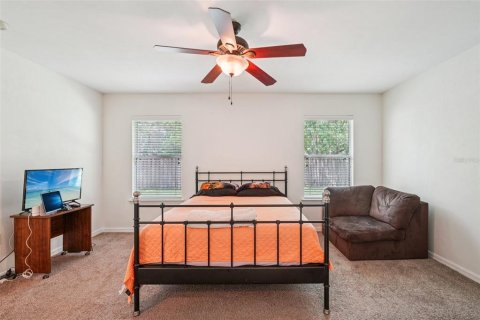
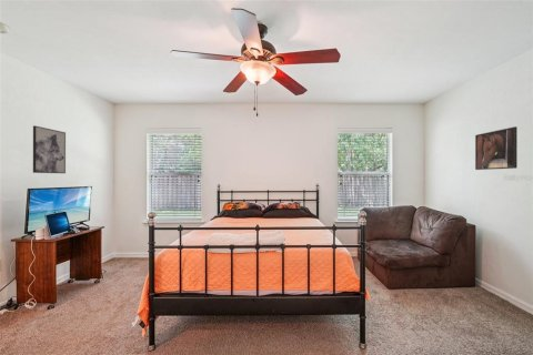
+ wall art (50, 151)
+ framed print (494, 150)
